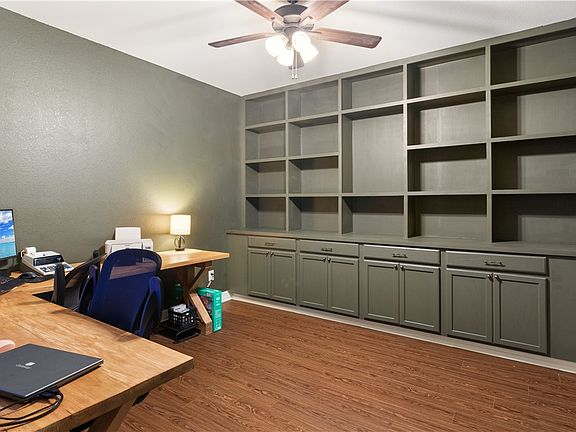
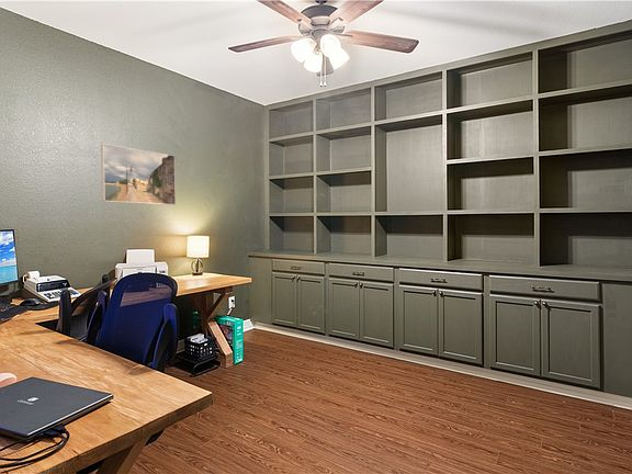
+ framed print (140, 176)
